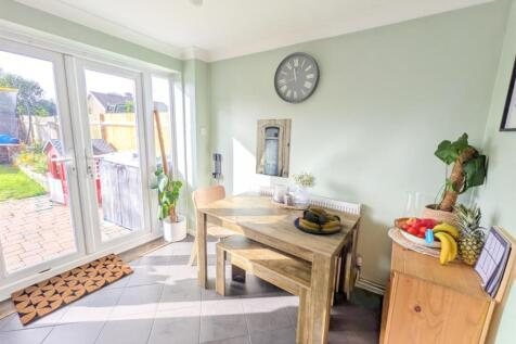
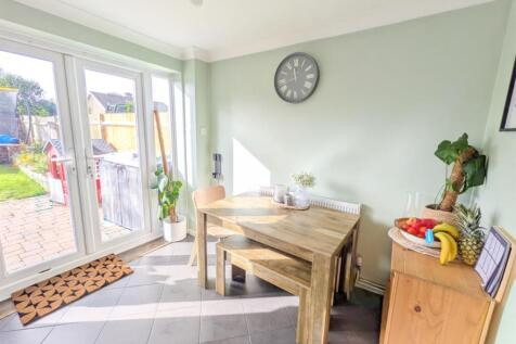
- fruit bowl (318, 216)
- wall art (272, 148)
